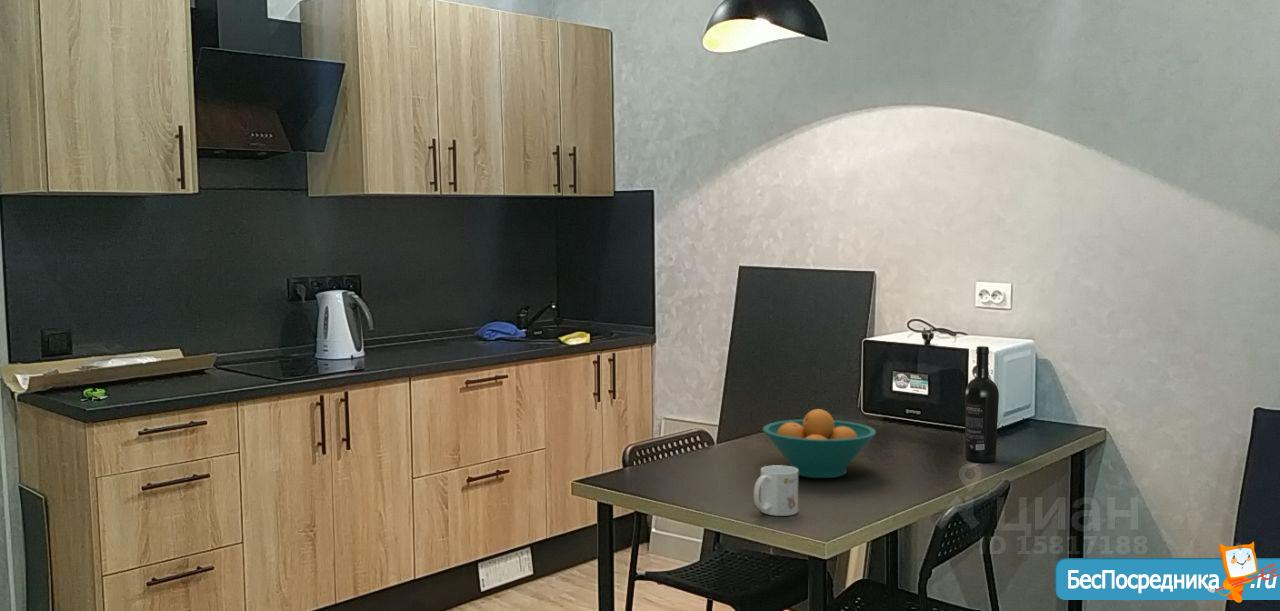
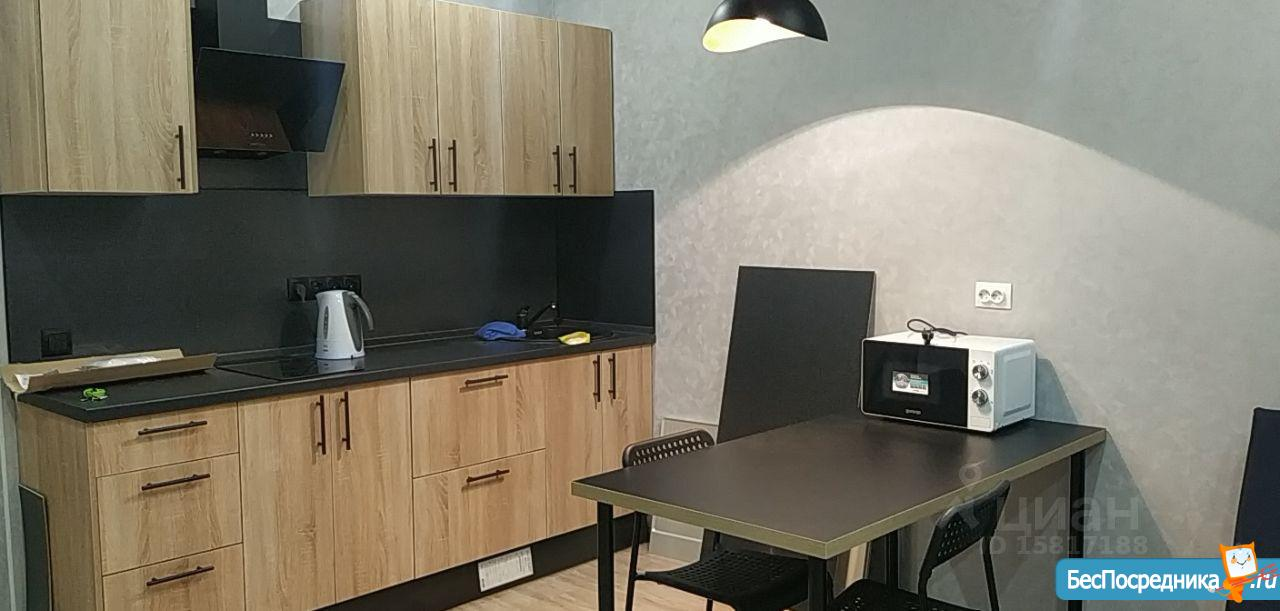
- mug (773, 491)
- fruit bowl (818, 441)
- wine bottle (981, 403)
